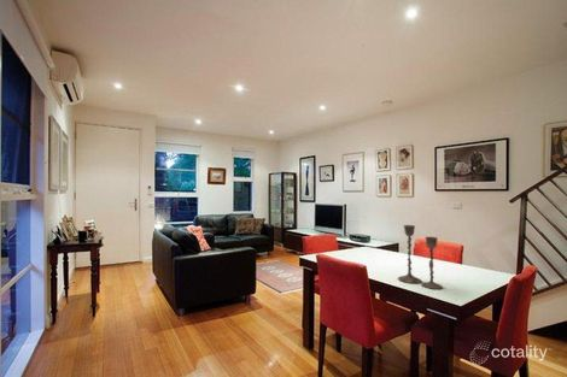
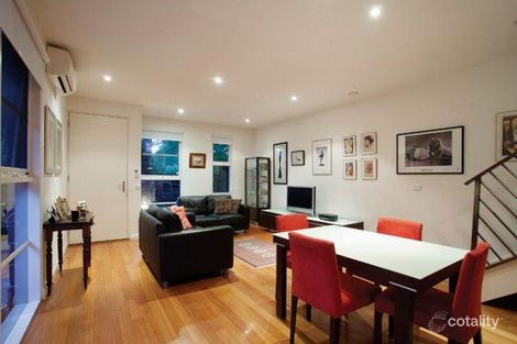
- candlestick (410, 253)
